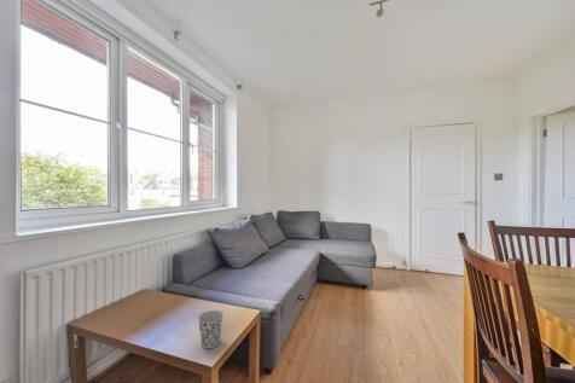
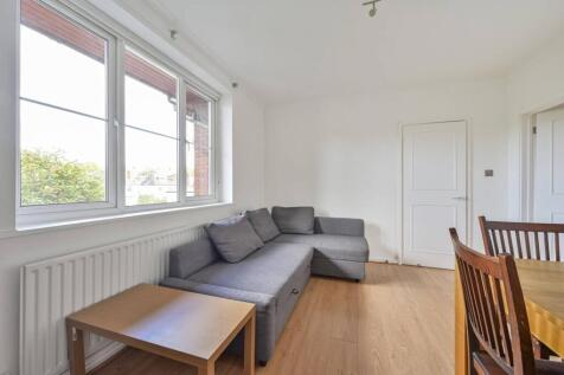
- cup (210, 329)
